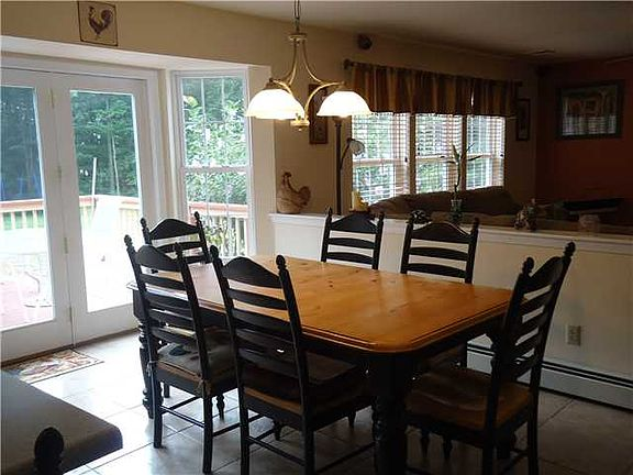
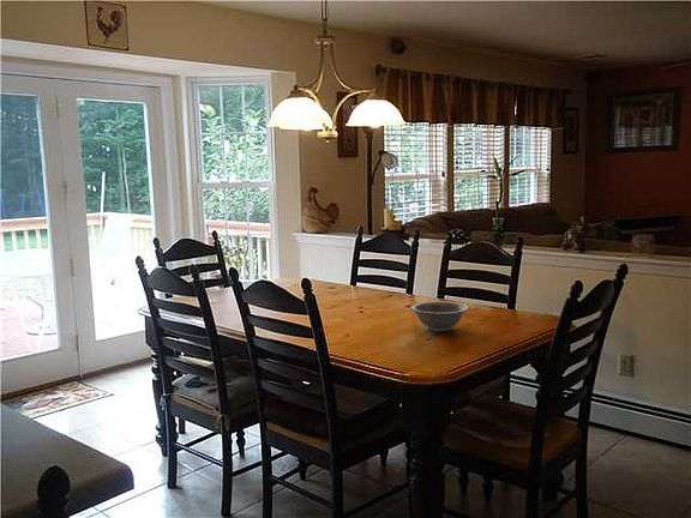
+ decorative bowl (439, 318)
